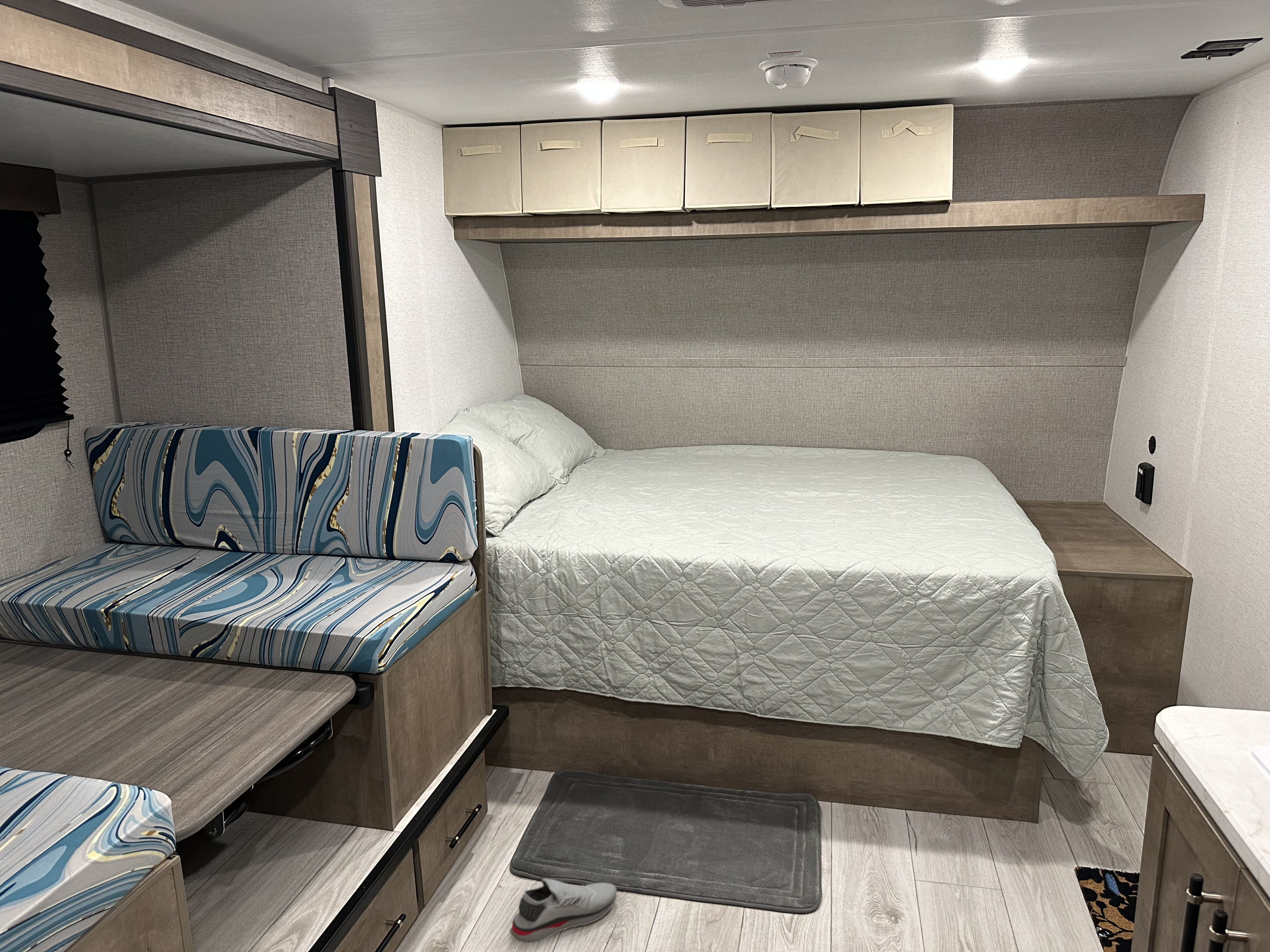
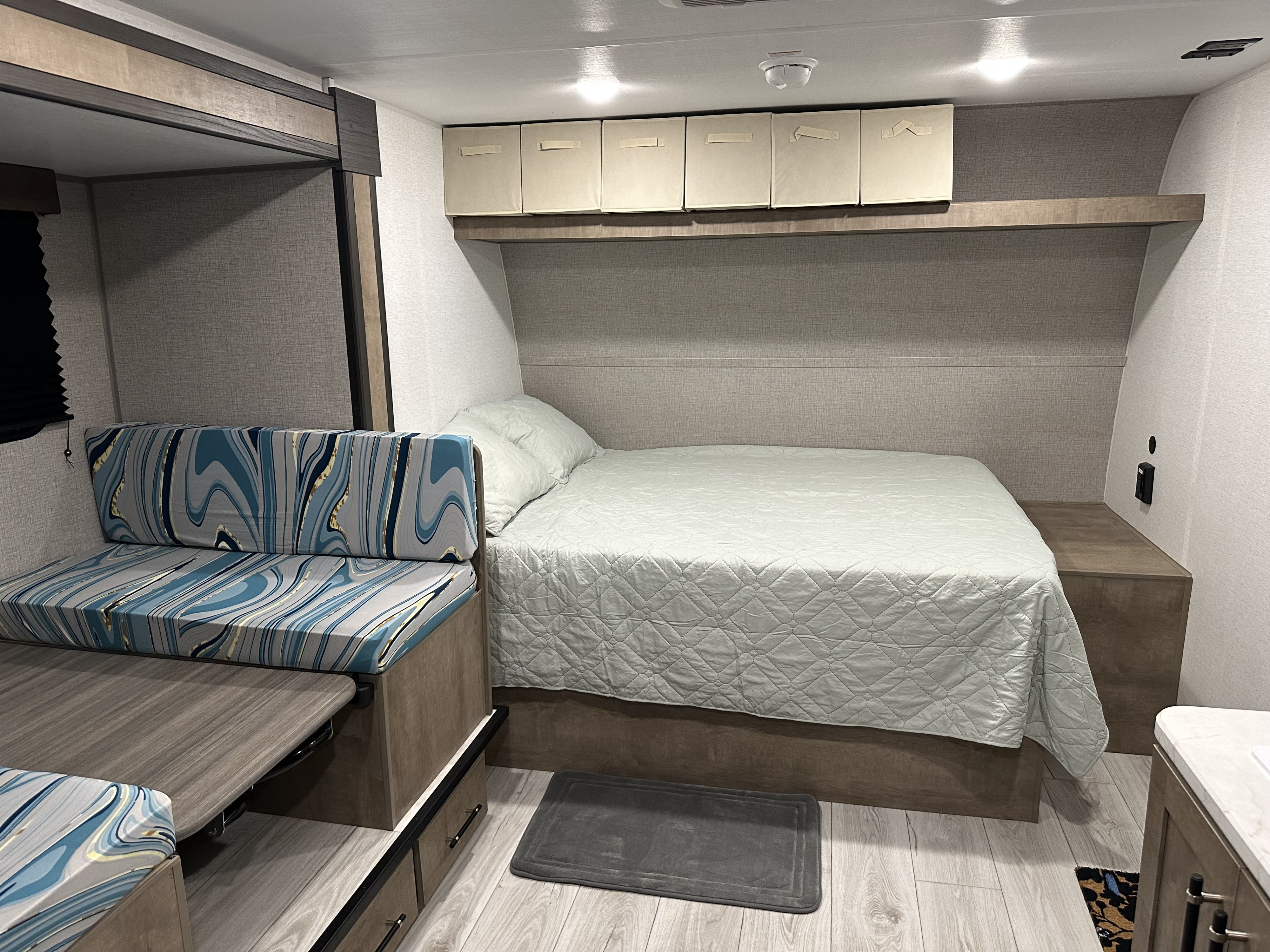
- shoe (563, 896)
